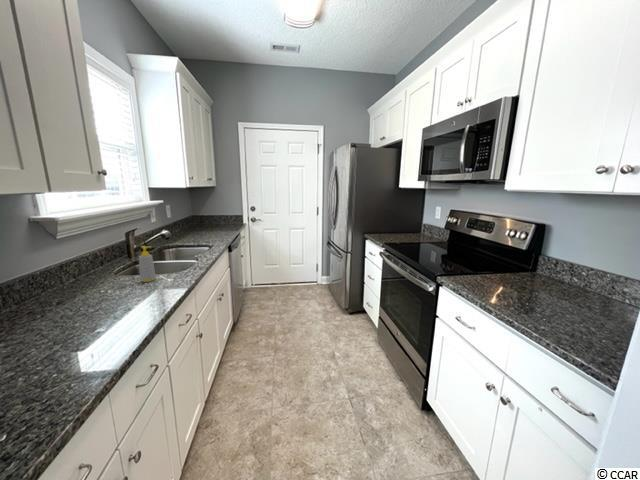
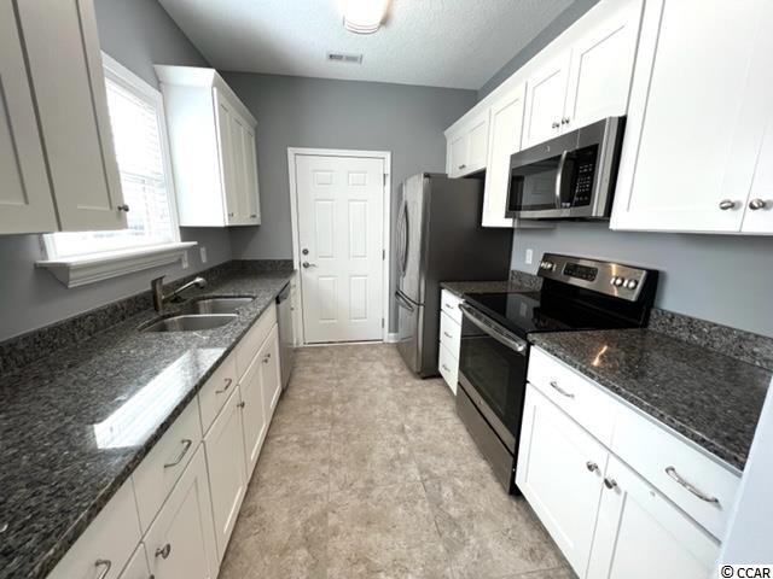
- soap bottle (146, 263)
